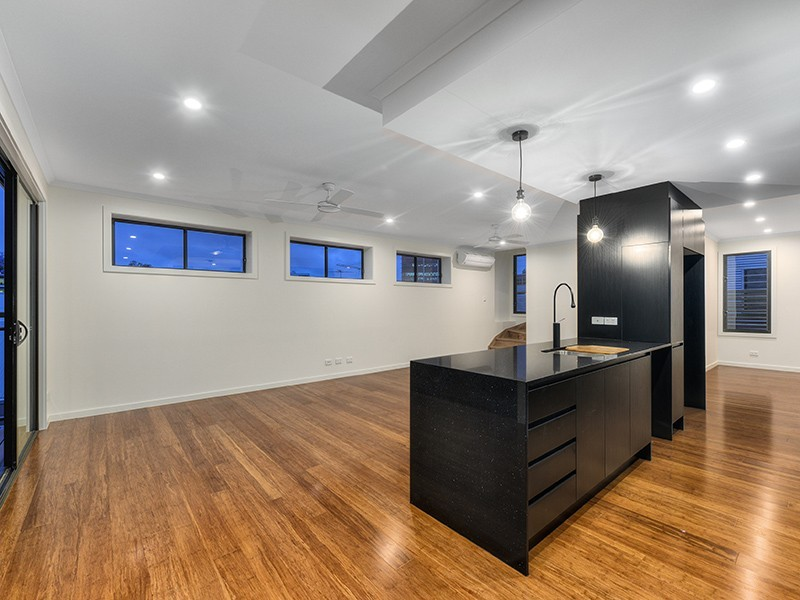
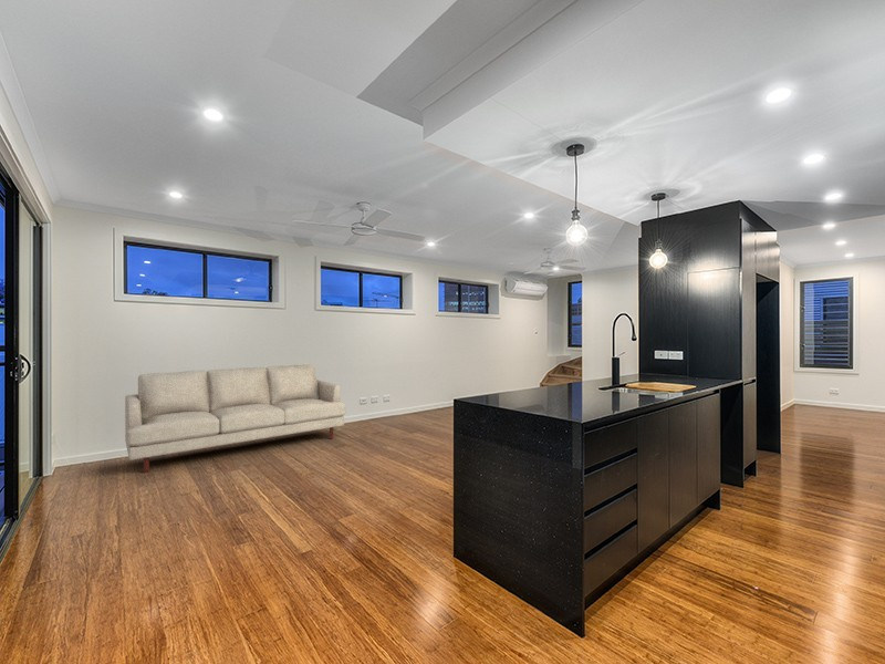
+ sofa (243, 408)
